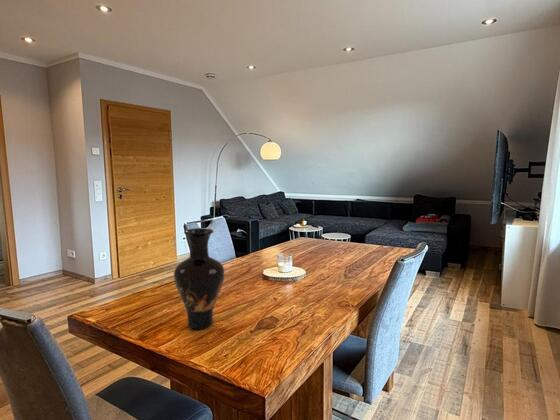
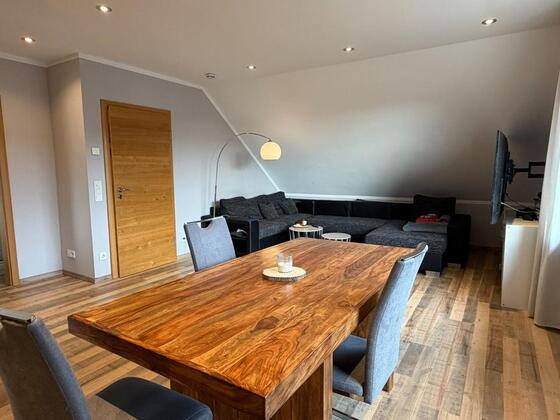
- vase (199, 278)
